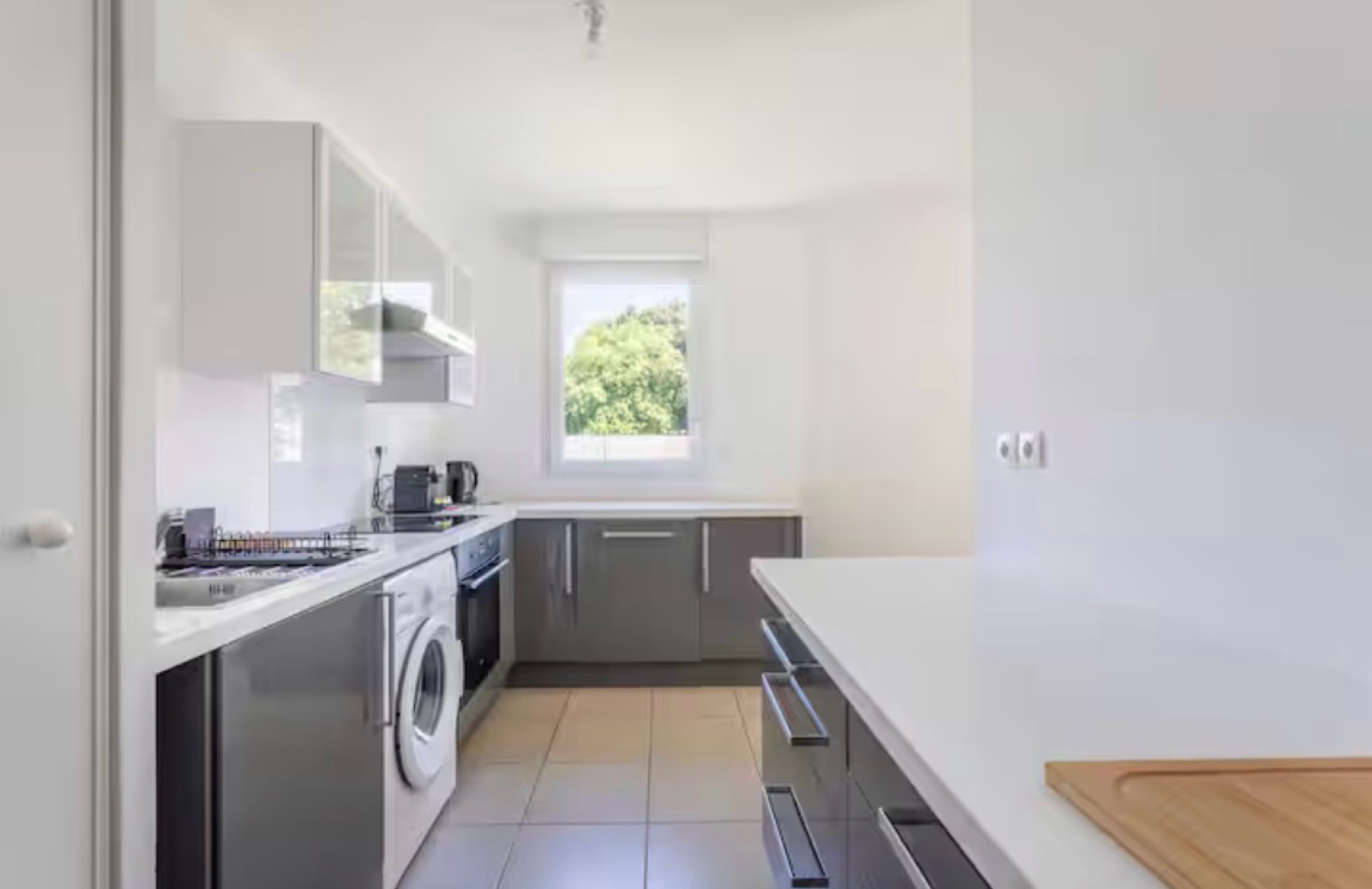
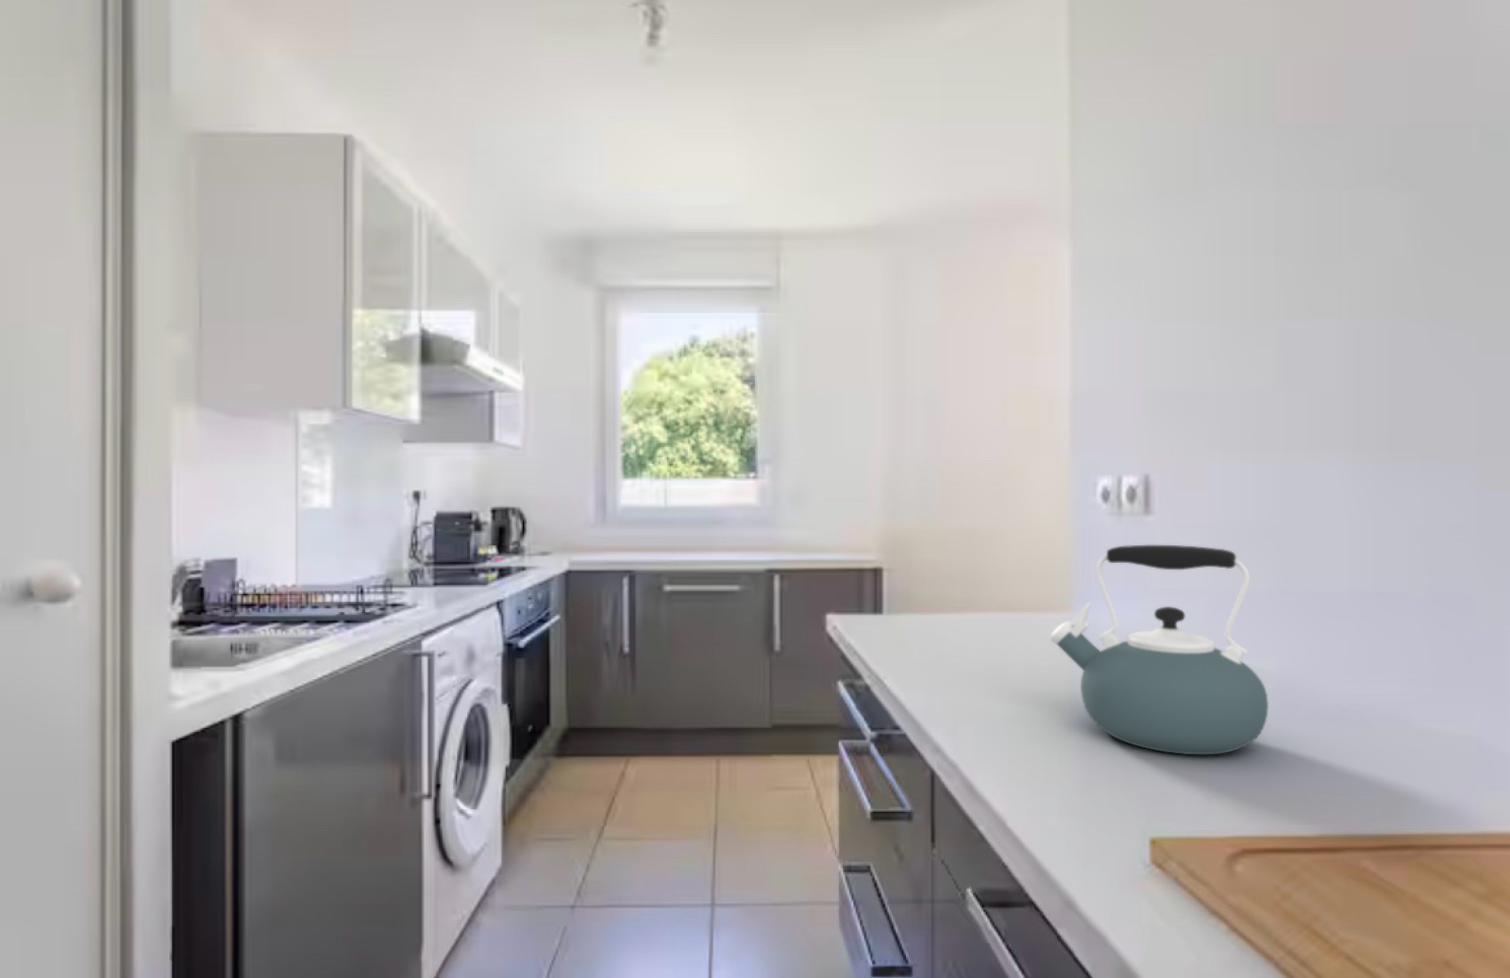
+ kettle (1150, 638)
